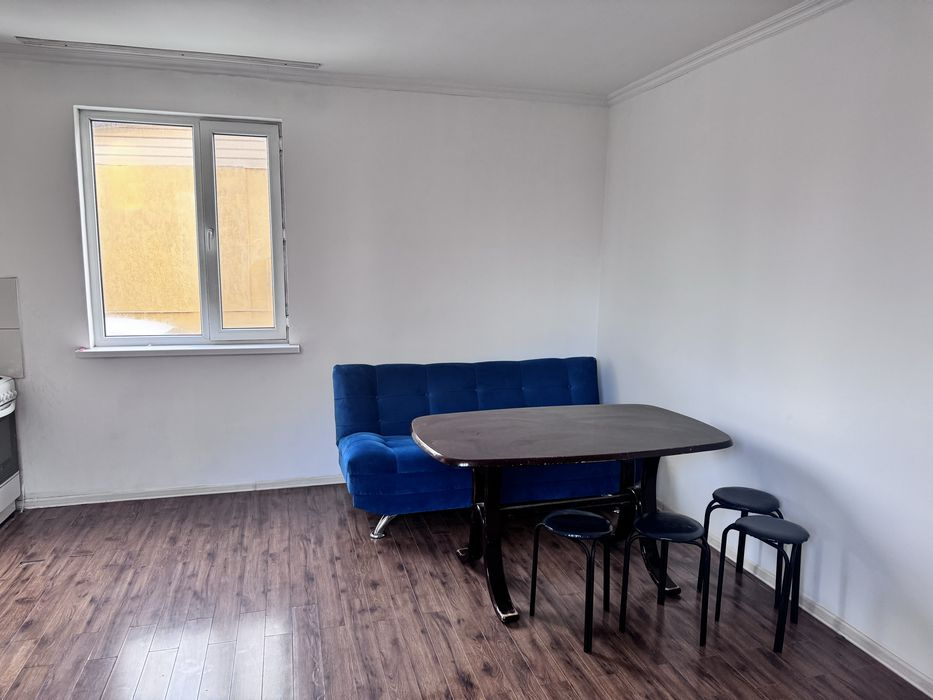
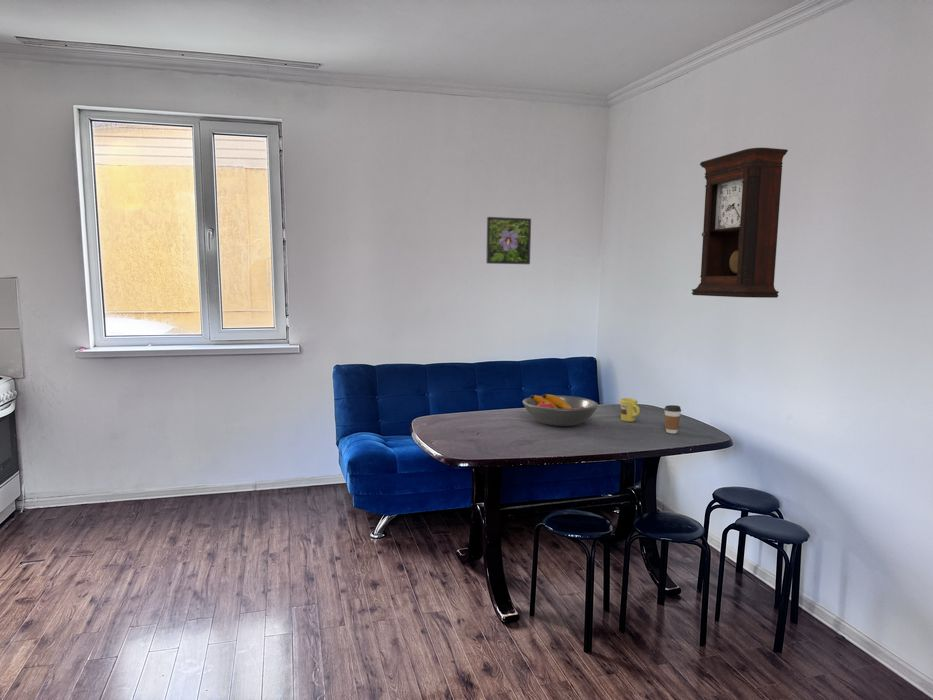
+ coffee cup (672, 419)
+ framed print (508, 240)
+ mug (630, 410)
+ pendulum clock (733, 227)
+ fruit bowl (559, 409)
